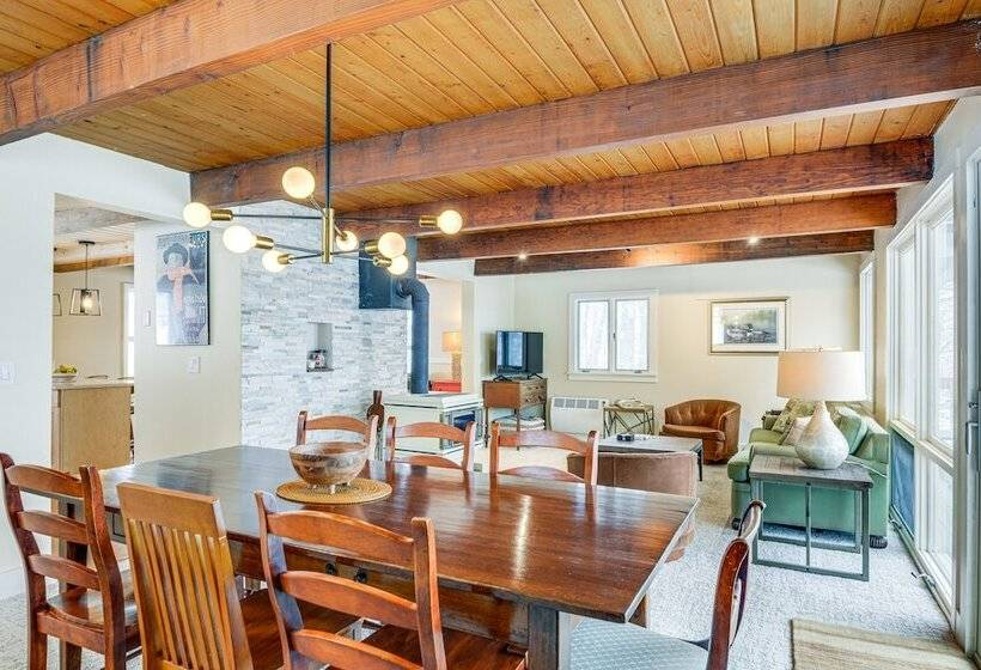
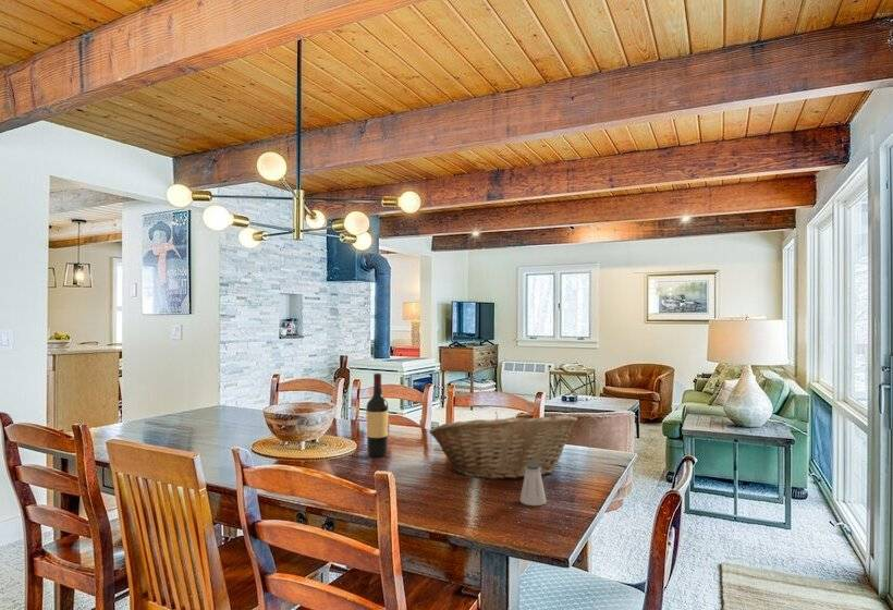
+ fruit basket (503, 438)
+ saltshaker (533, 483)
+ wine bottle (377, 414)
